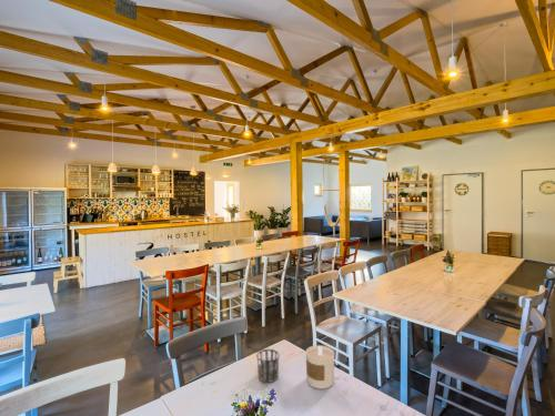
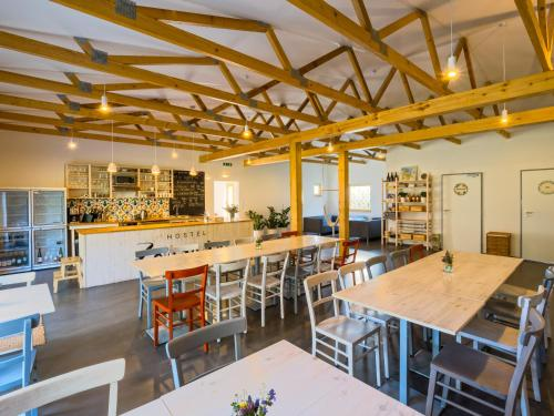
- candle (320, 363)
- cup (268, 365)
